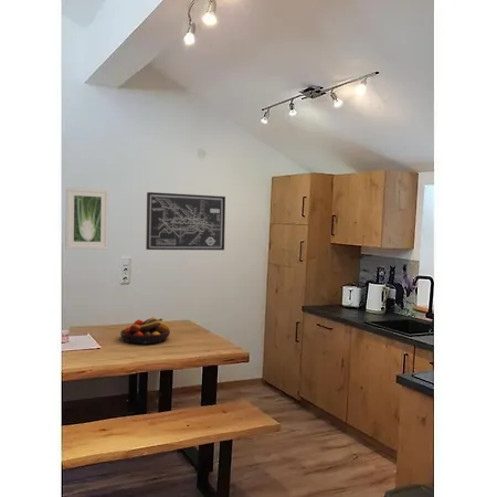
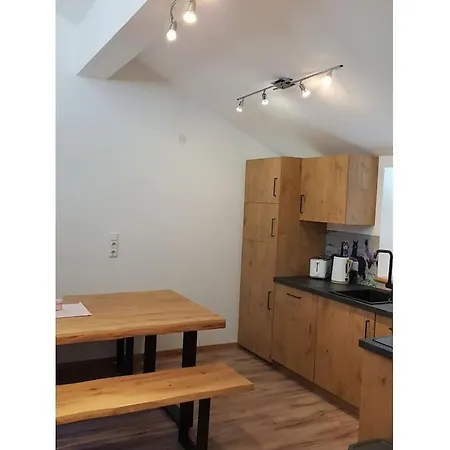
- fruit bowl (145, 328)
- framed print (87, 219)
- wall art (187, 222)
